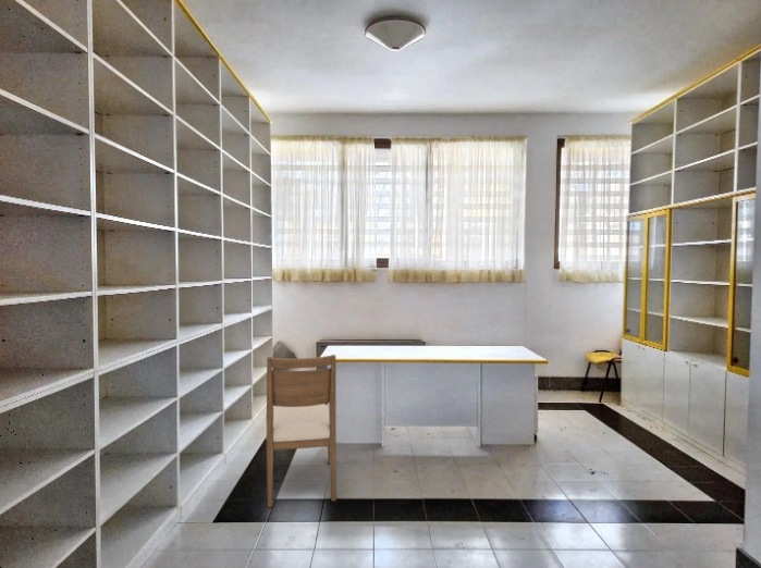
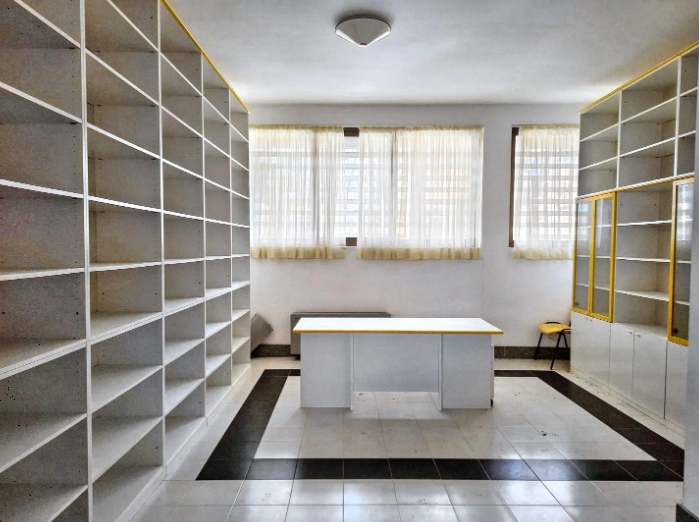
- chair (300, 416)
